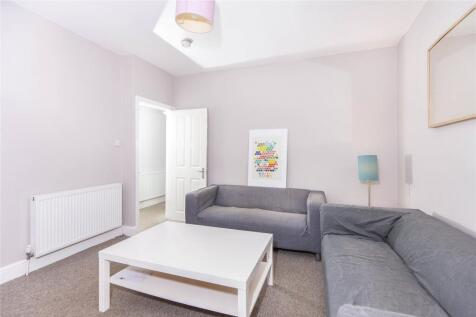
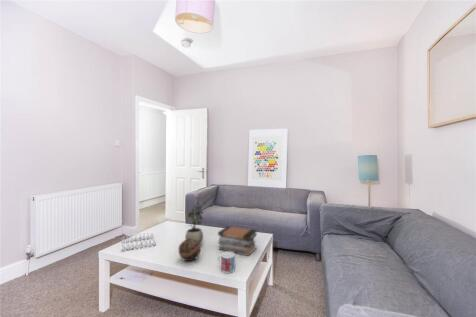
+ mug (225, 261)
+ potted plant (193, 223)
+ decorative ball (189, 249)
+ book stack (237, 239)
+ candle holder (139, 240)
